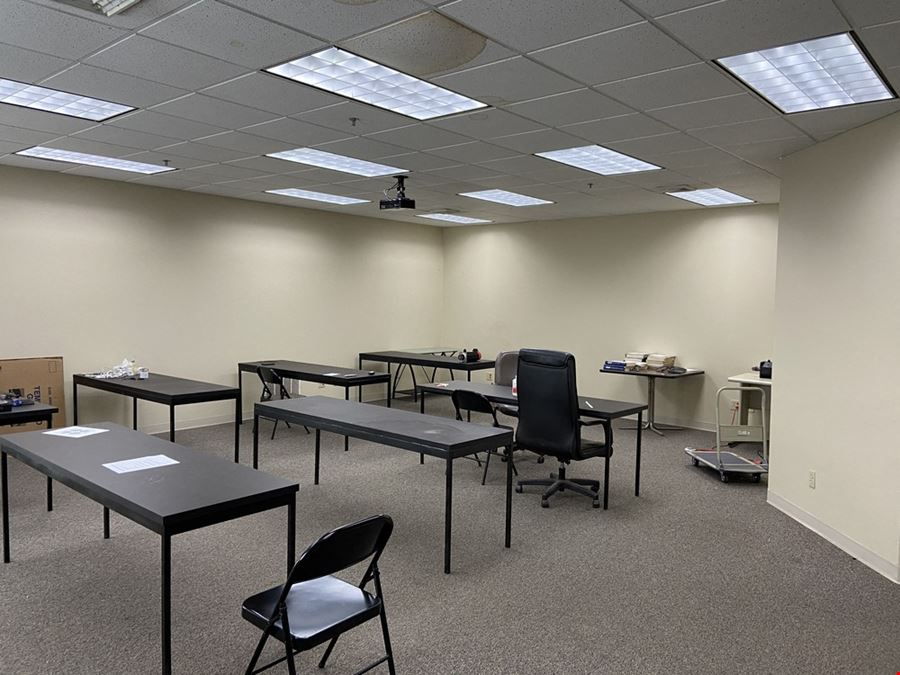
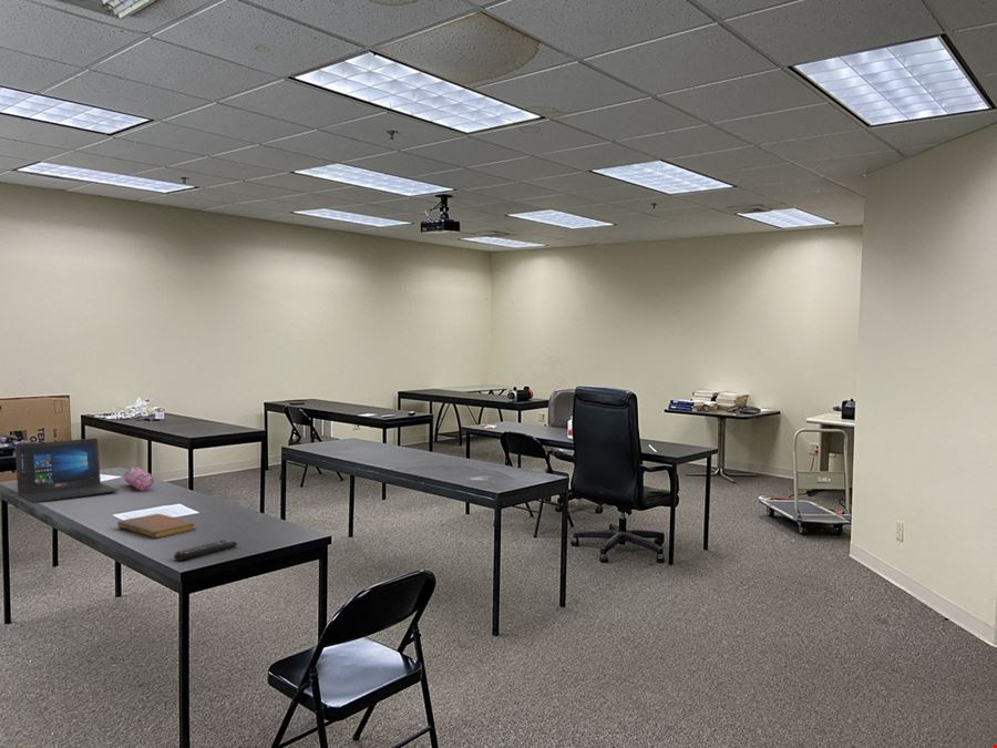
+ pencil case (138, 478)
+ remote control (206, 549)
+ laptop (68, 468)
+ notebook (156, 525)
